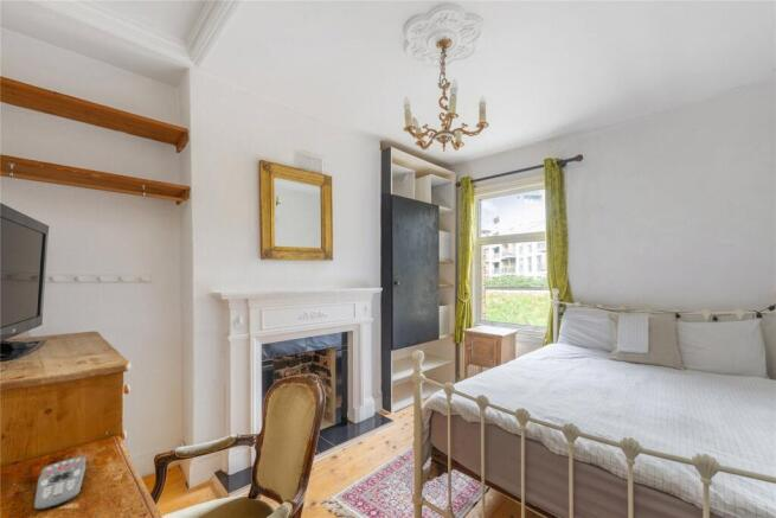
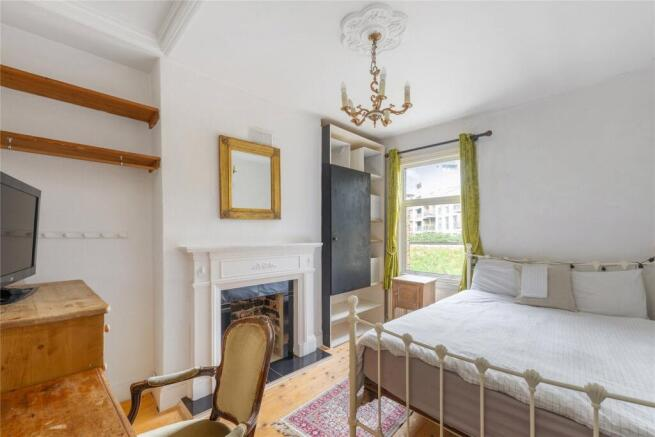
- remote control (60, 481)
